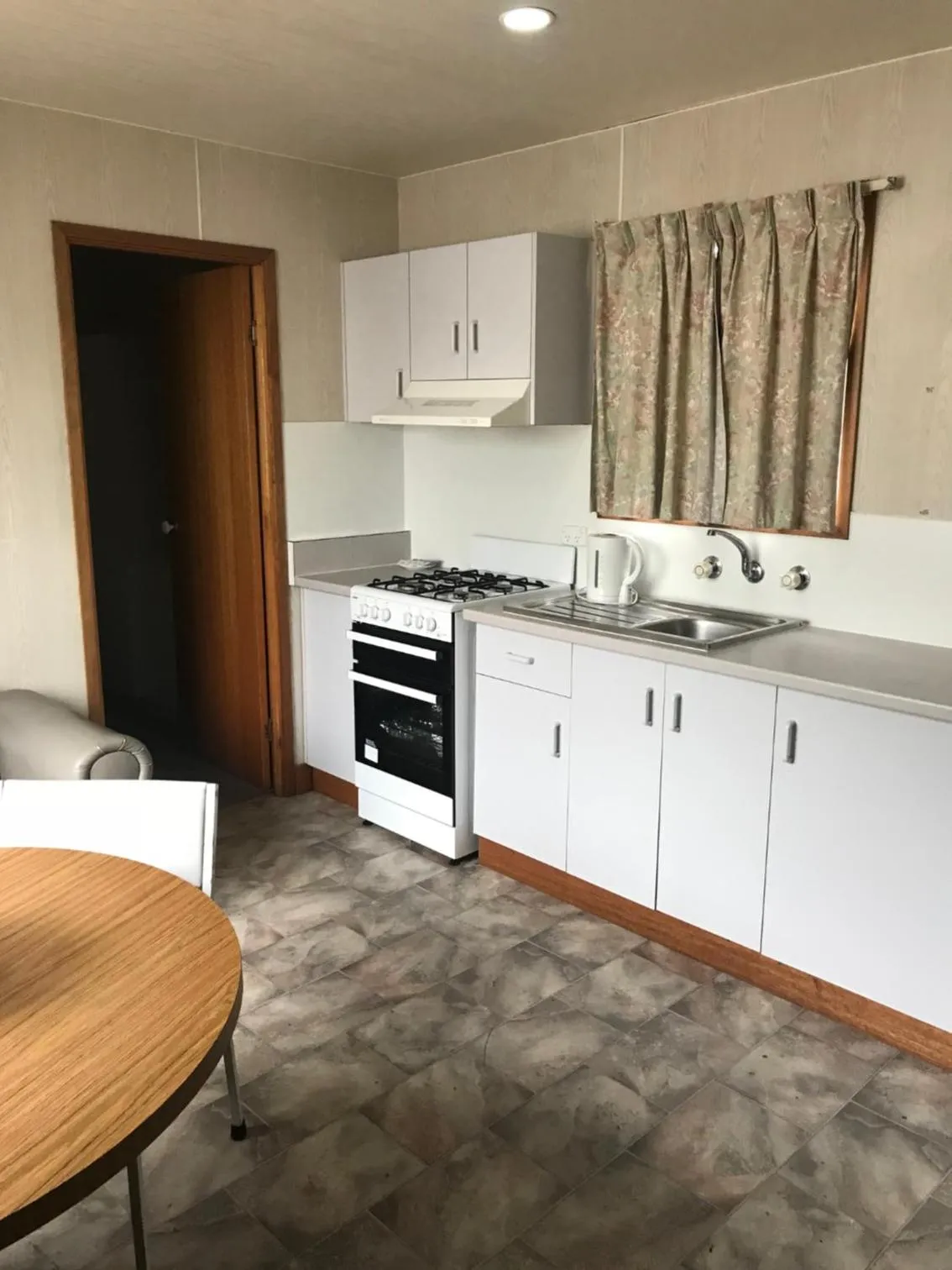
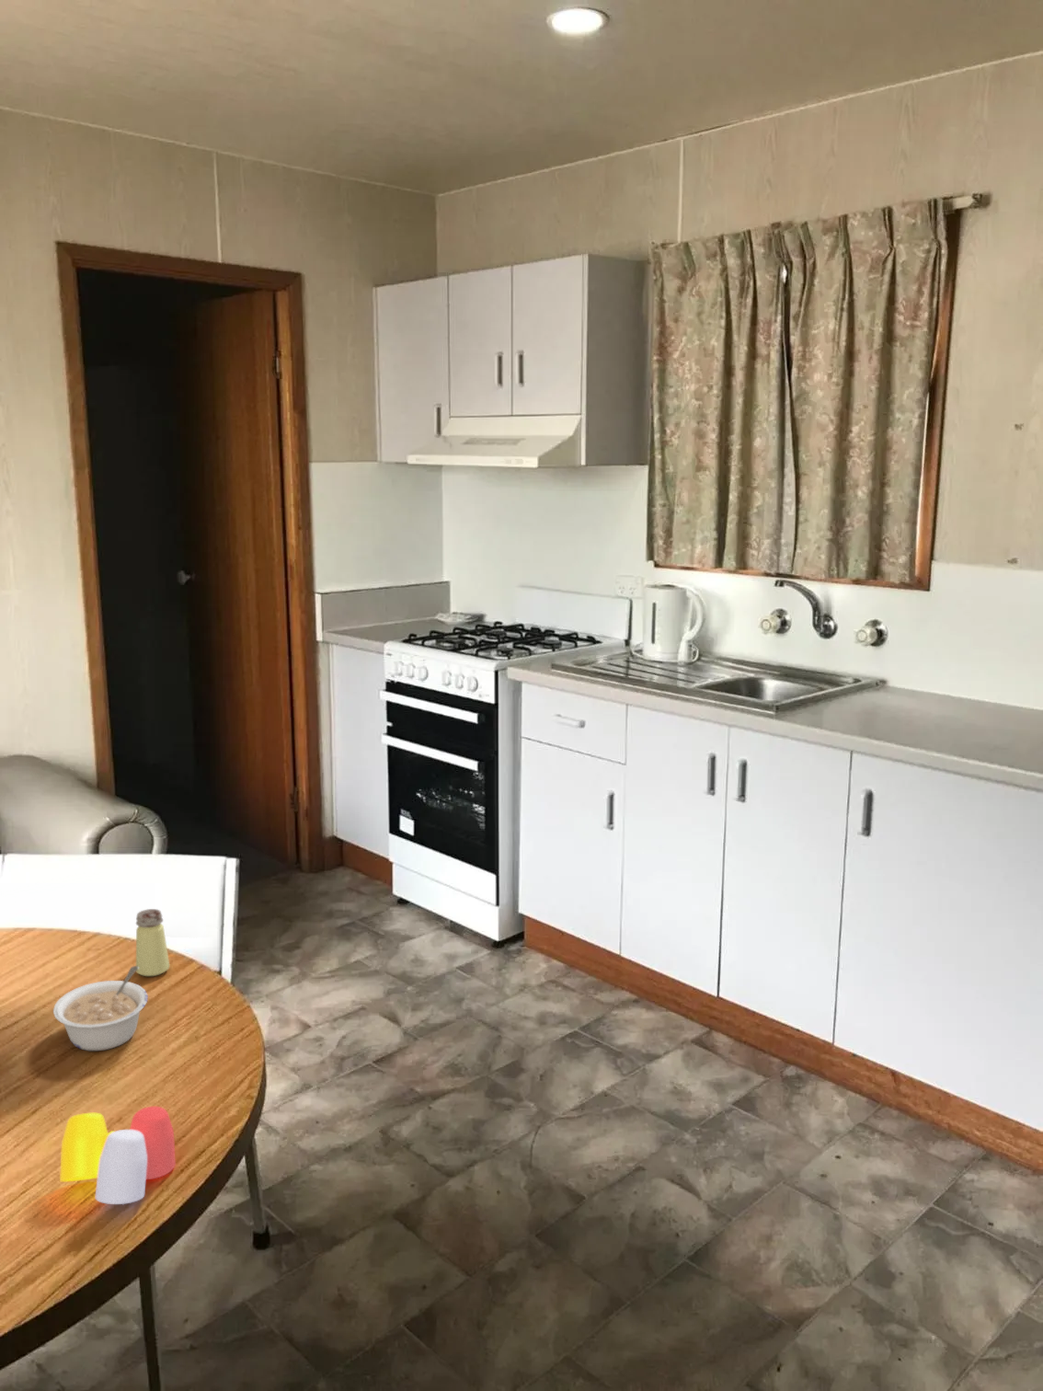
+ saltshaker (151, 941)
+ cup (116, 1154)
+ legume (101, 1013)
